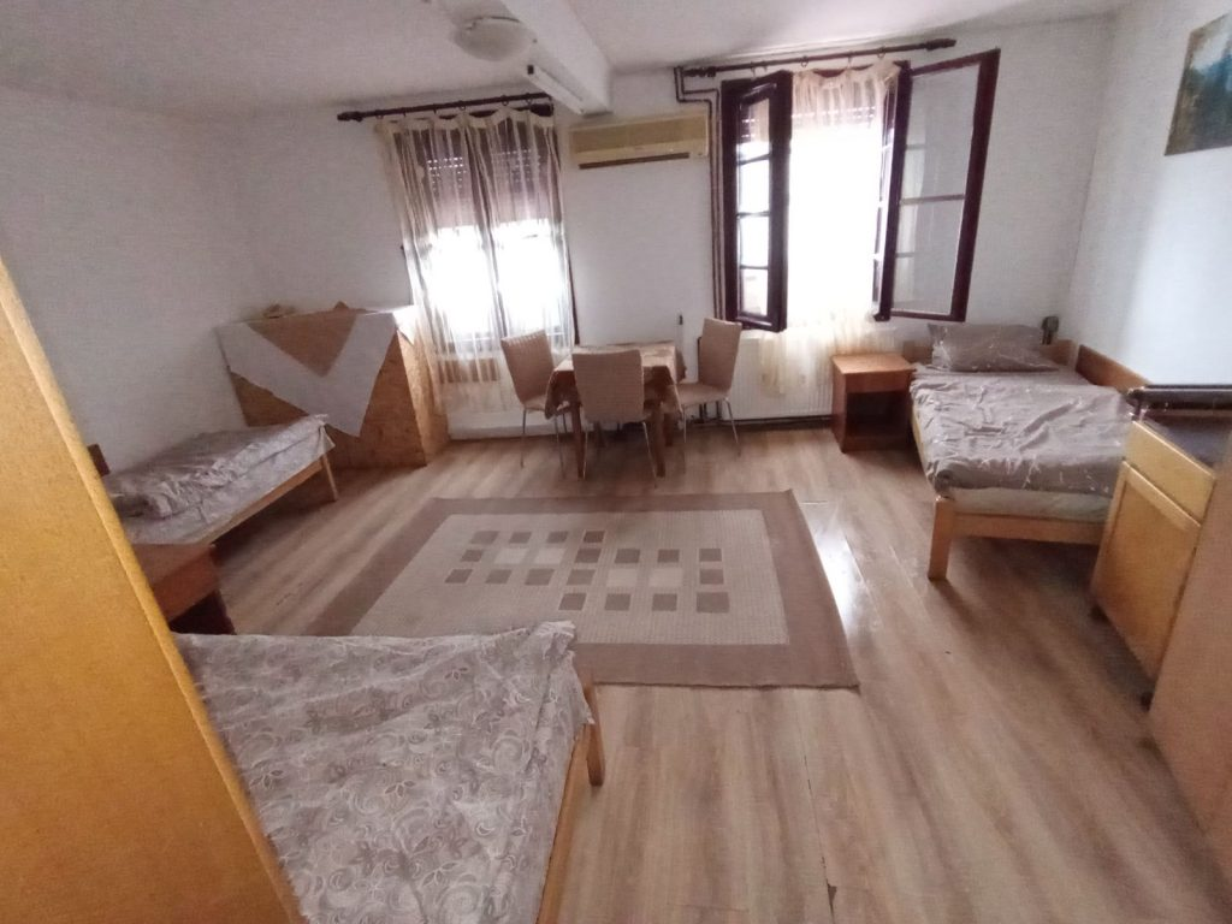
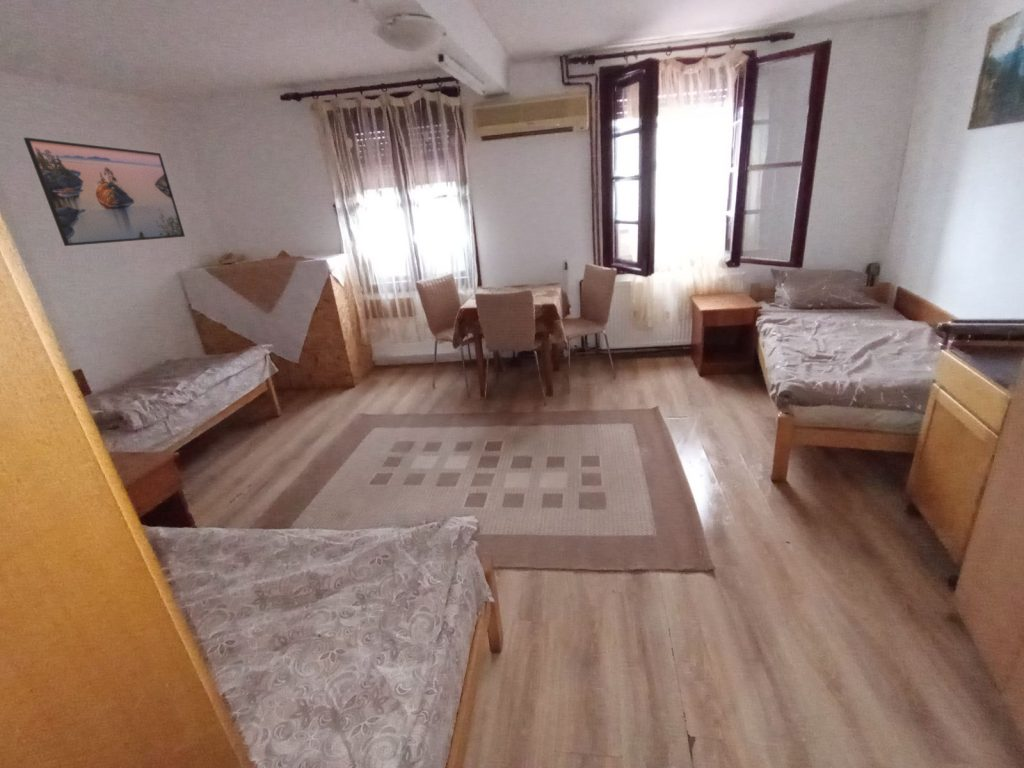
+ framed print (117, 195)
